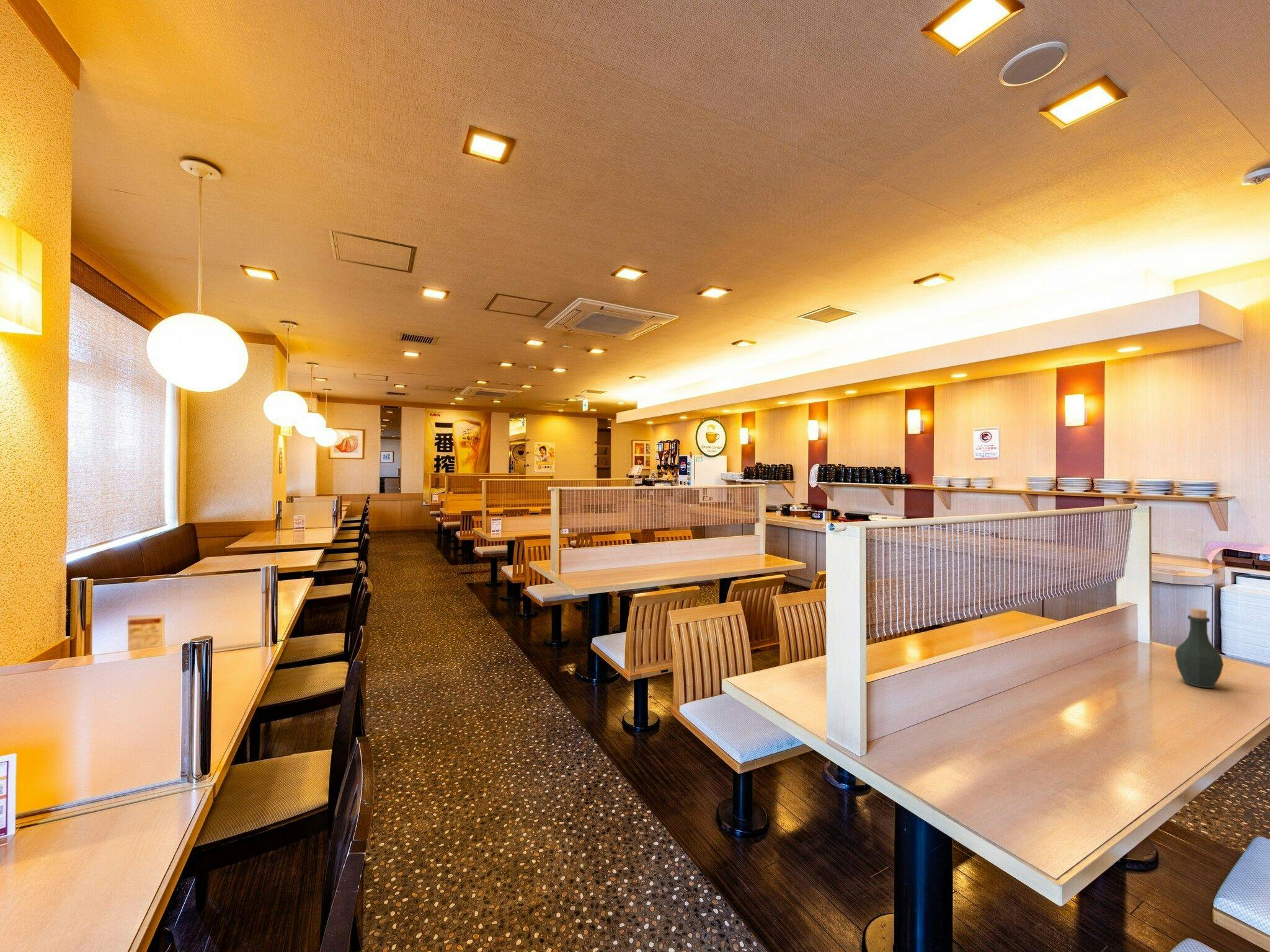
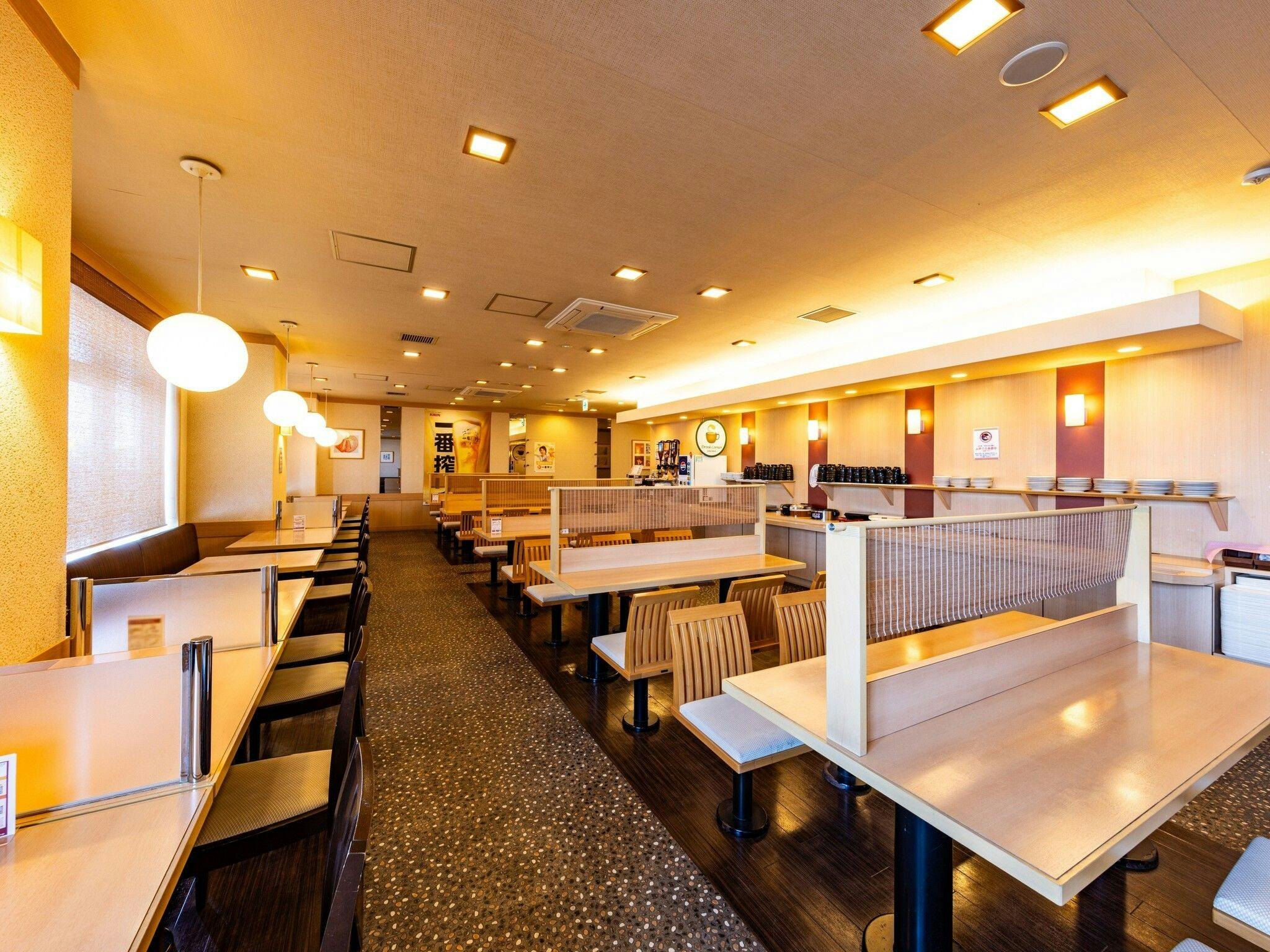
- bottle (1198, 646)
